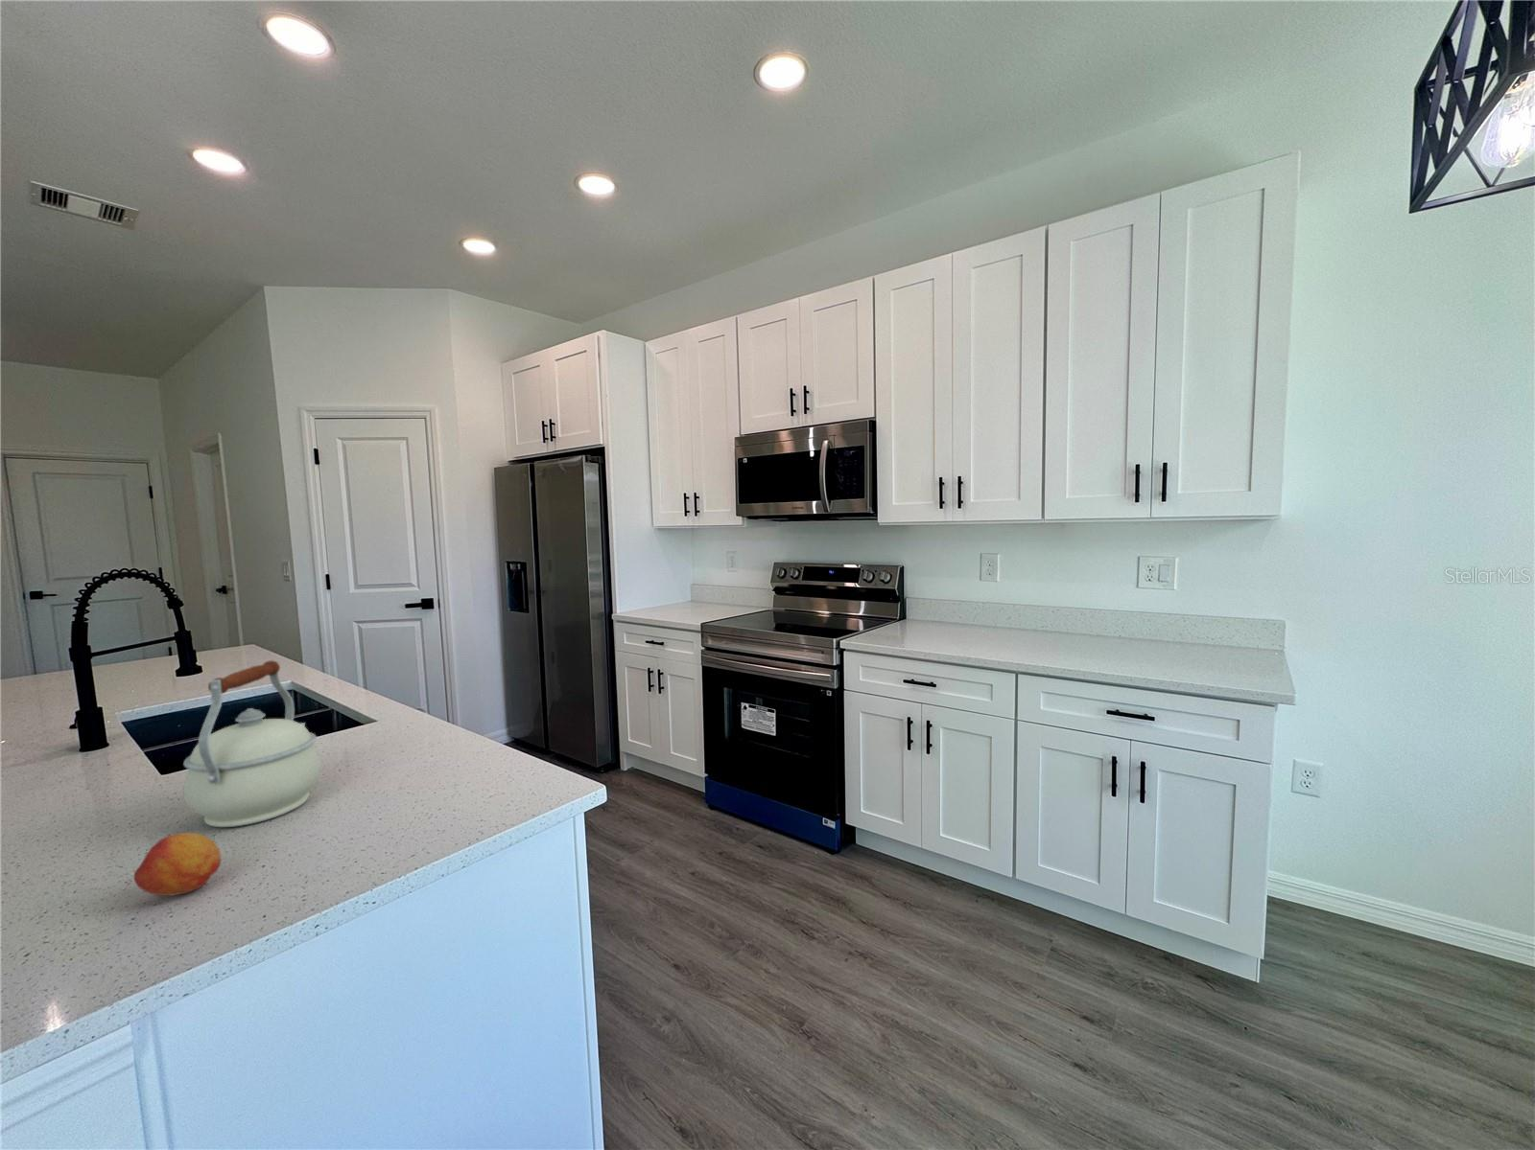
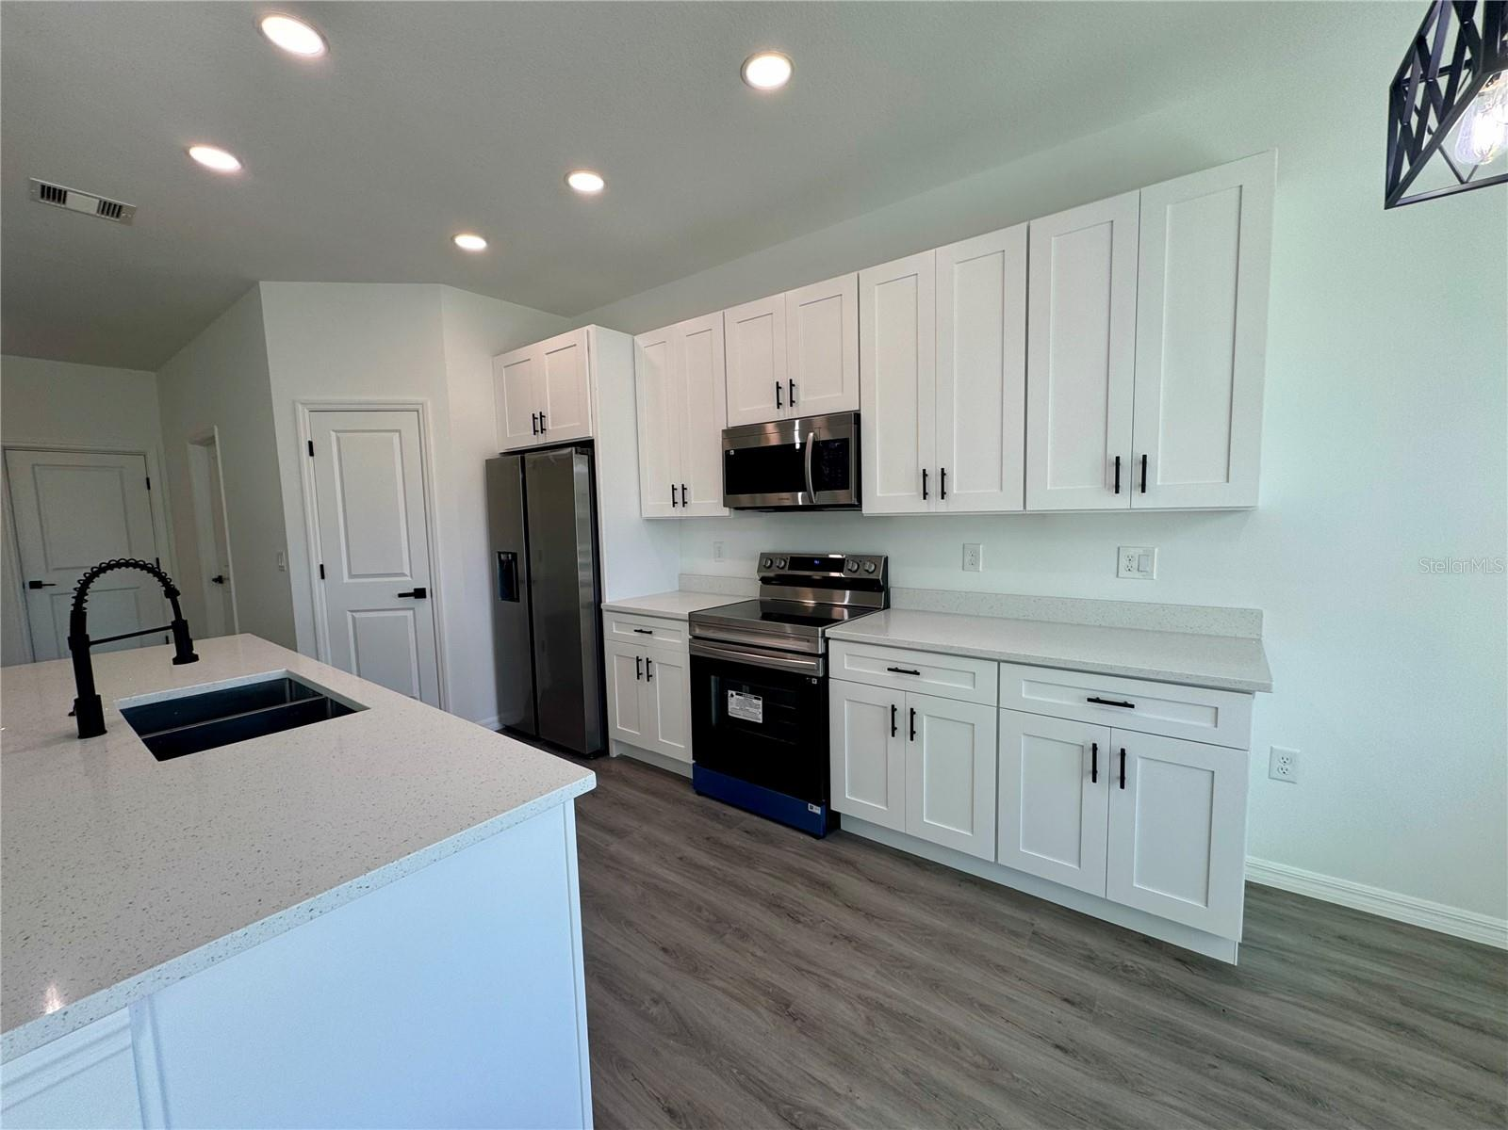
- kettle (259, 736)
- fruit (180, 861)
